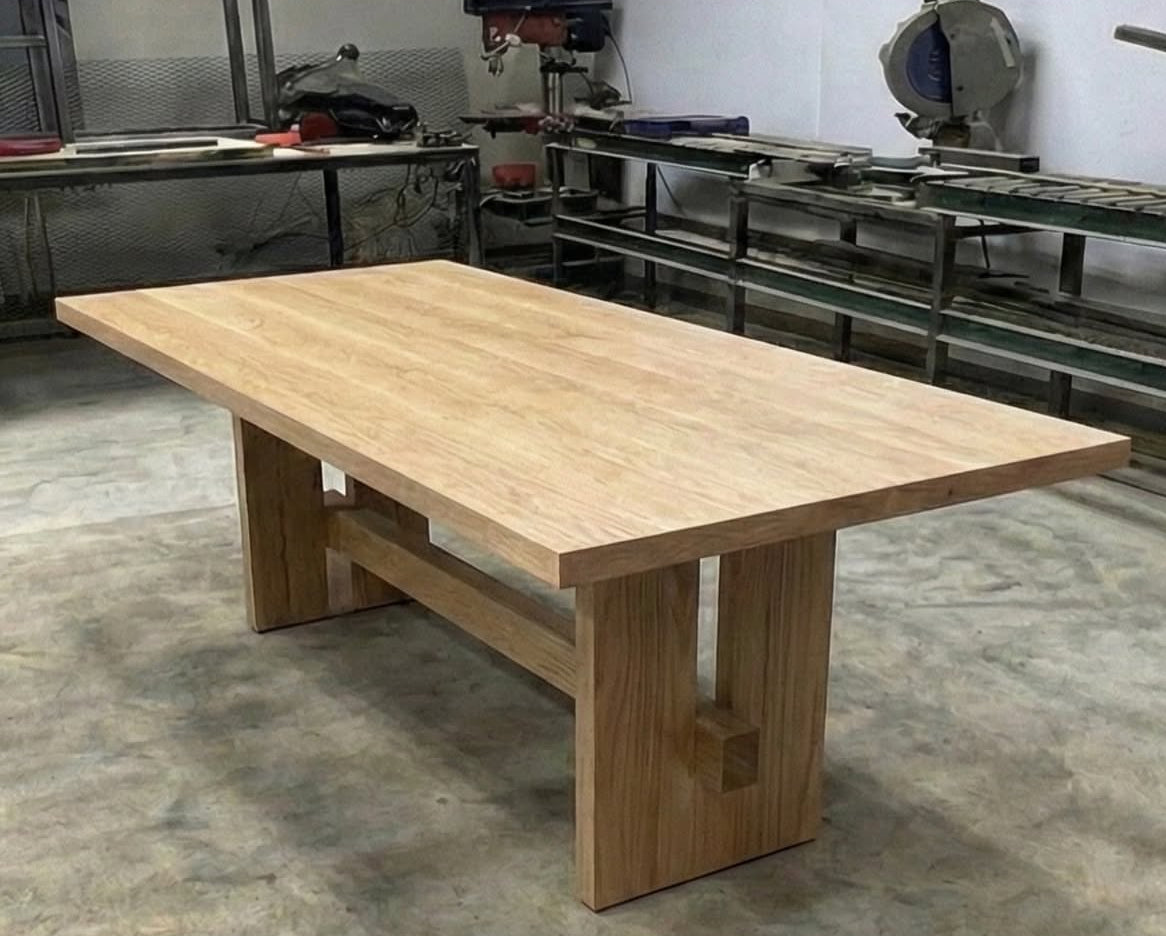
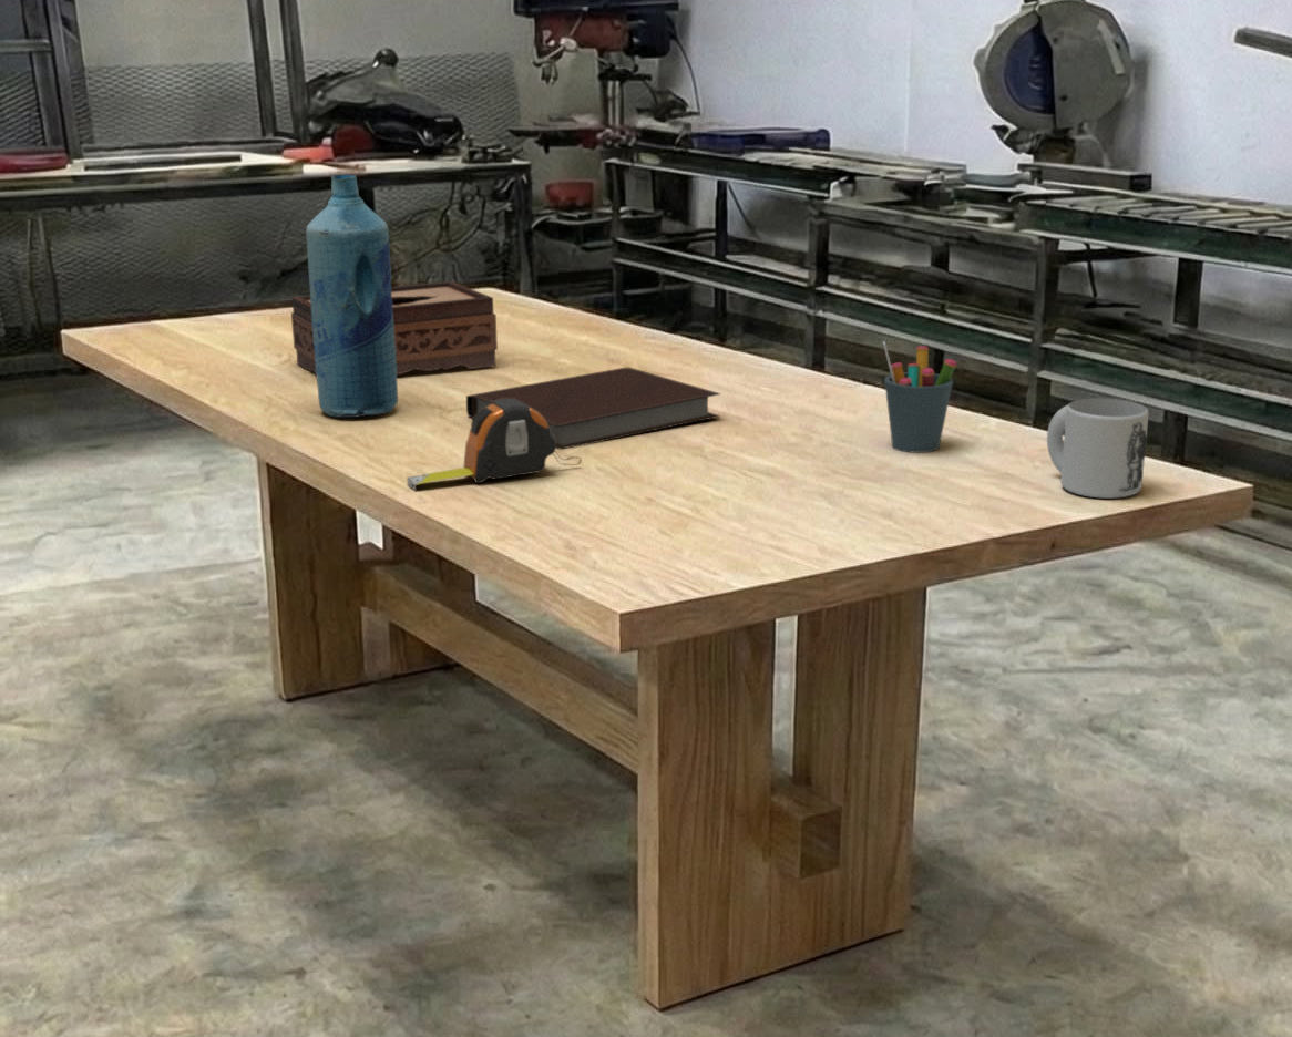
+ pen holder (917, 394)
+ notebook (593, 404)
+ mug (1091, 444)
+ tape measure (496, 440)
+ tissue box (394, 331)
+ bottle (351, 295)
